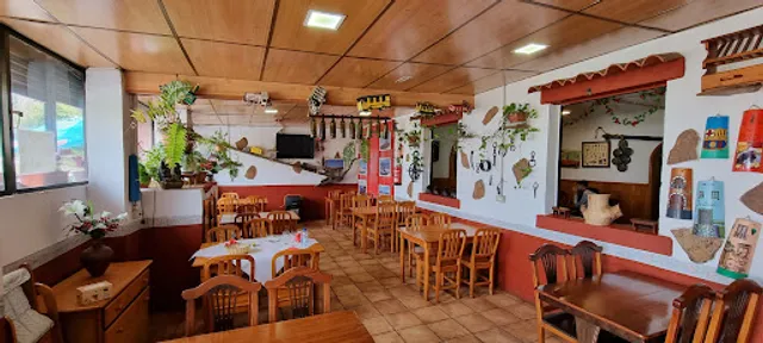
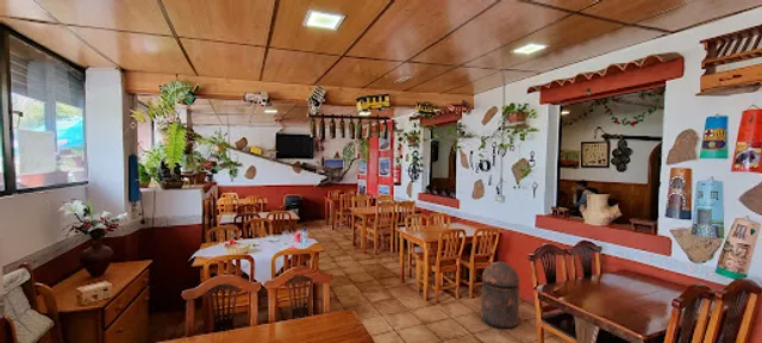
+ trash can (500, 291)
